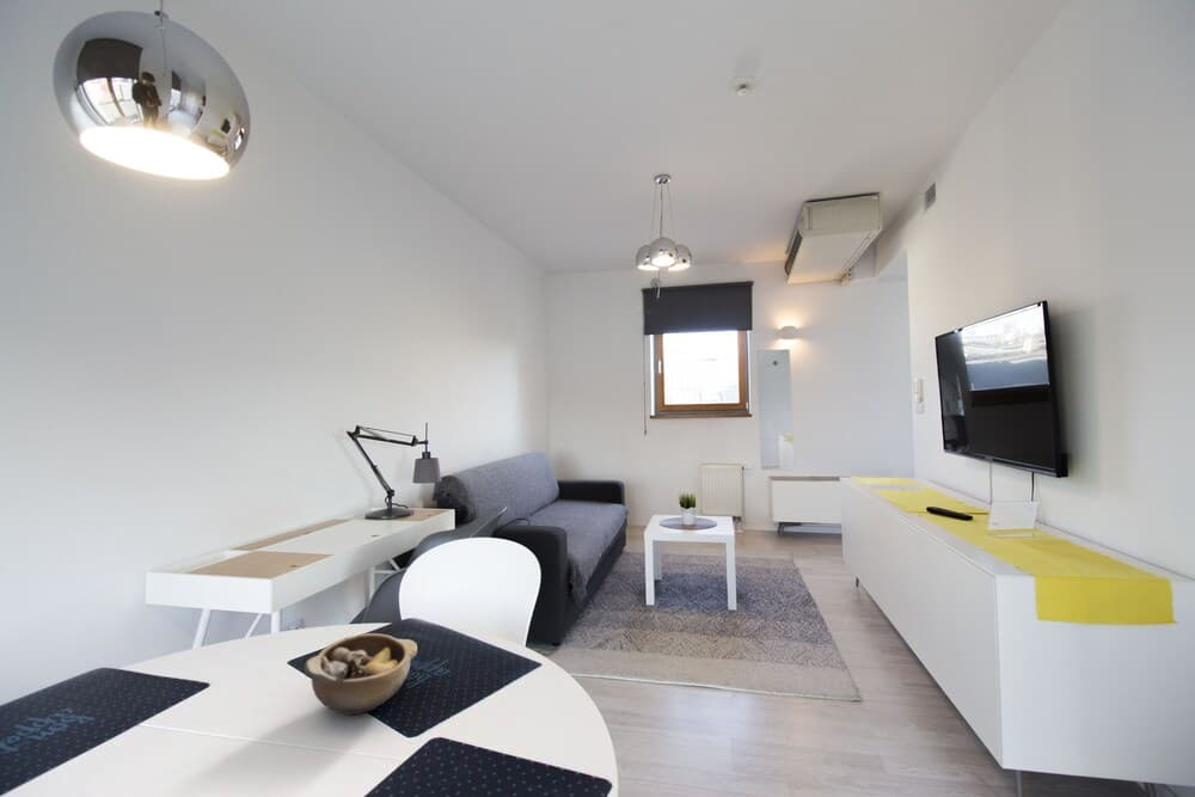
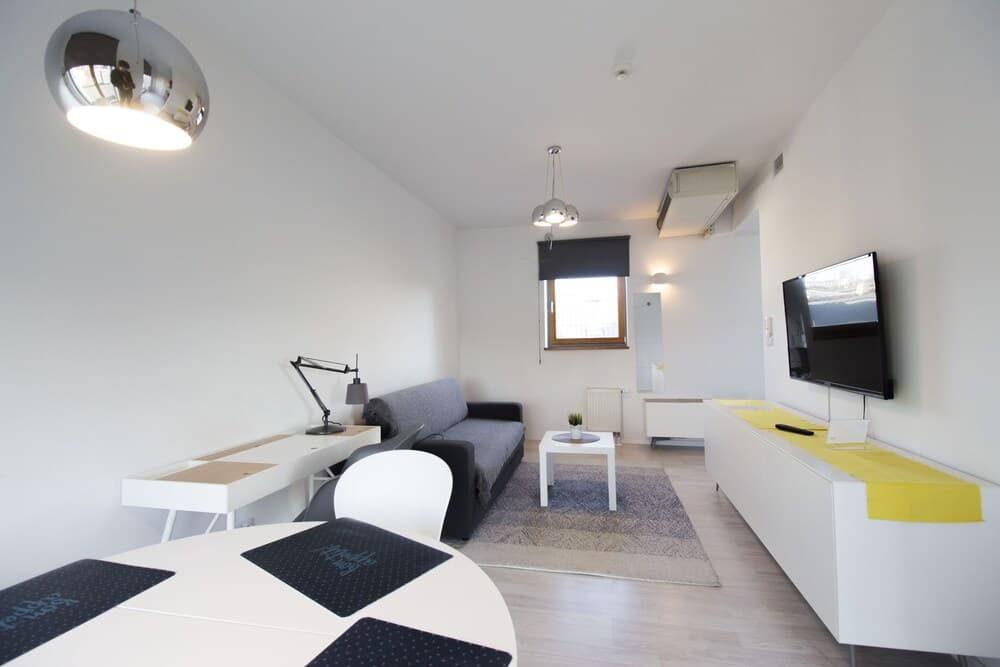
- bowl (363, 672)
